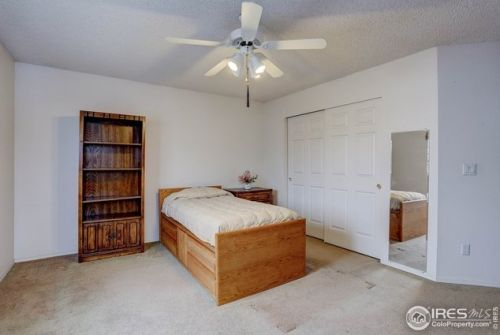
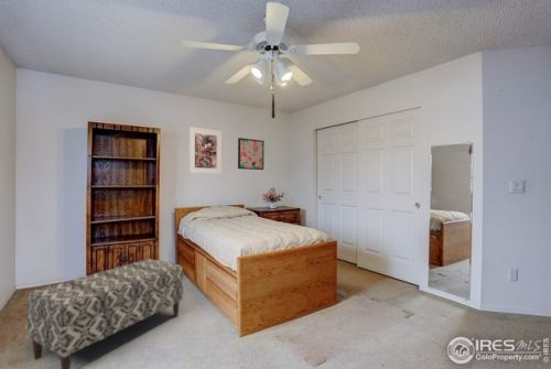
+ bench (116, 305)
+ wall art (251, 154)
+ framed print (205, 151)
